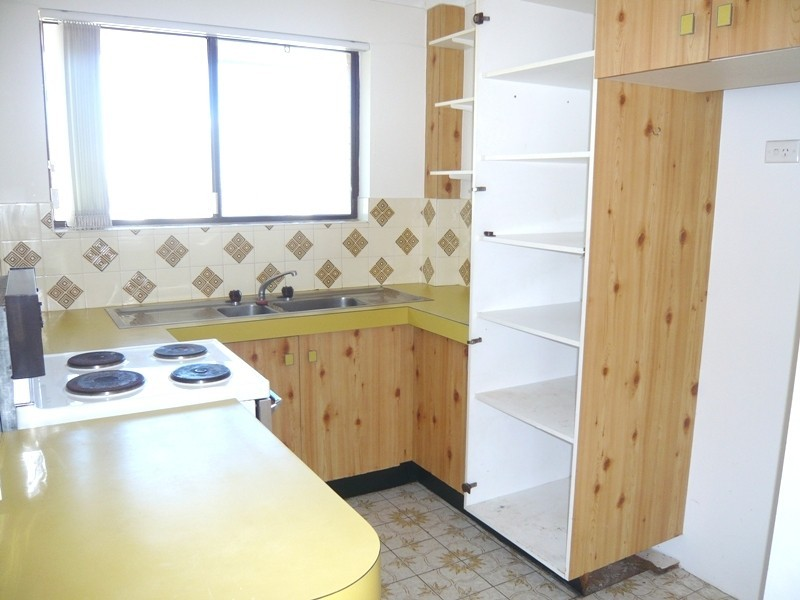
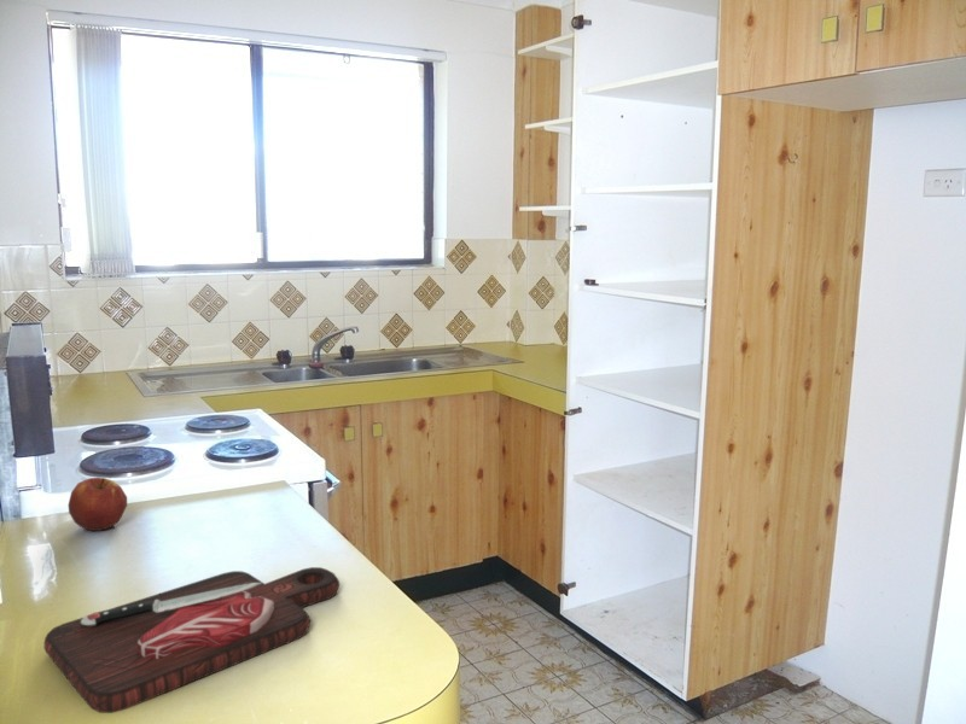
+ cutting board (214, 609)
+ apple (97, 501)
